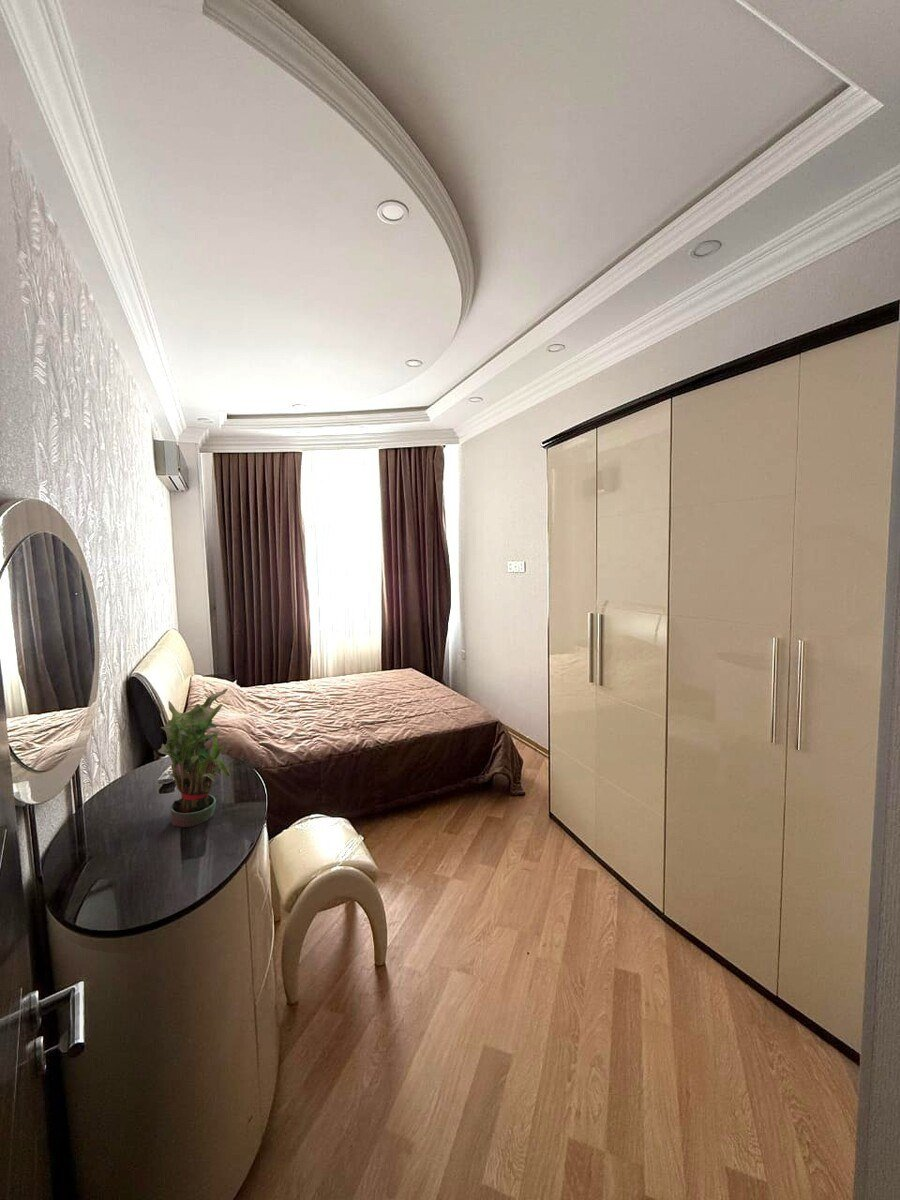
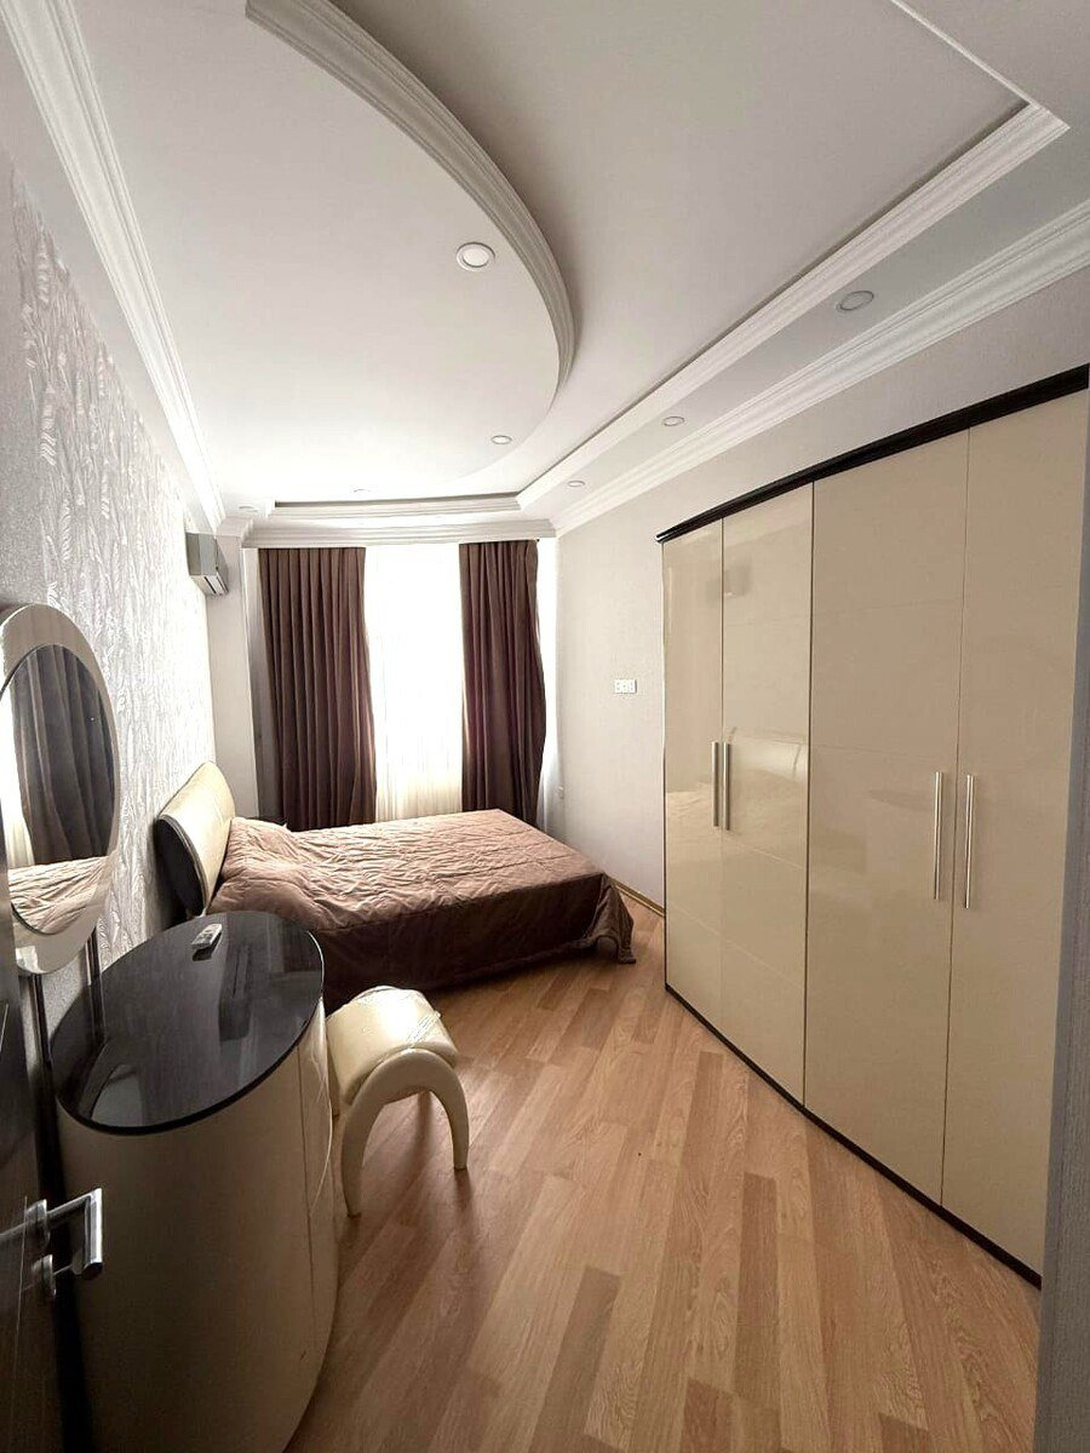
- potted plant (200, 755)
